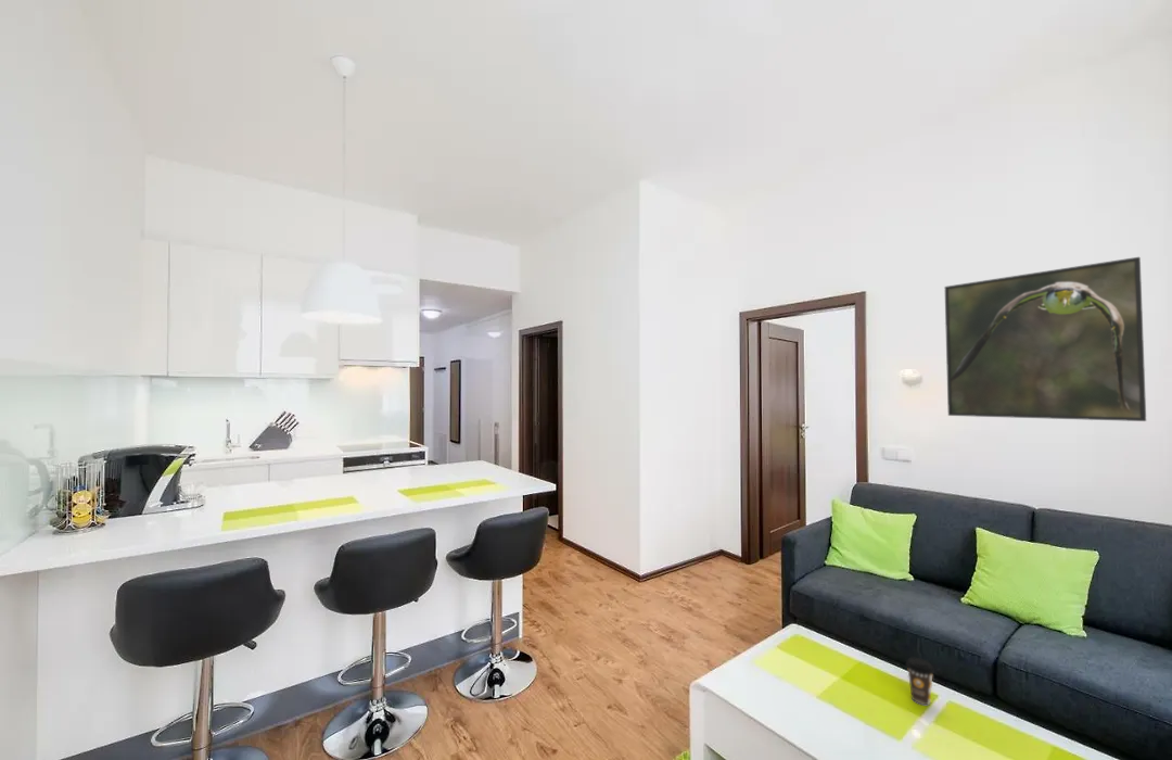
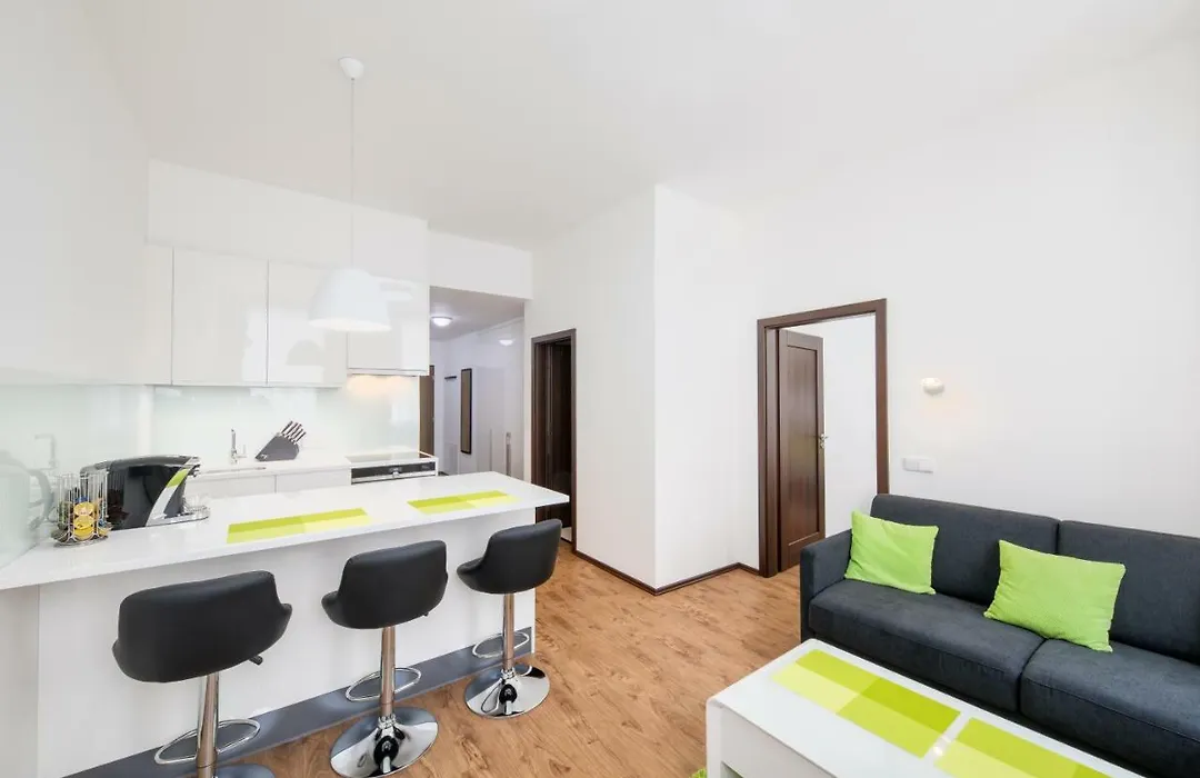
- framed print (1033, 345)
- coffee cup (920, 681)
